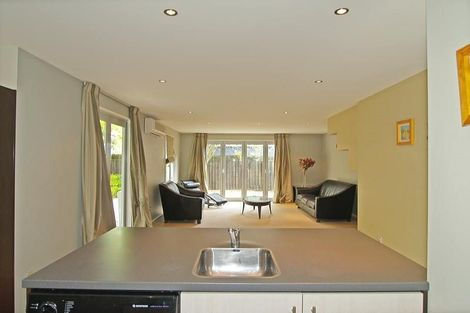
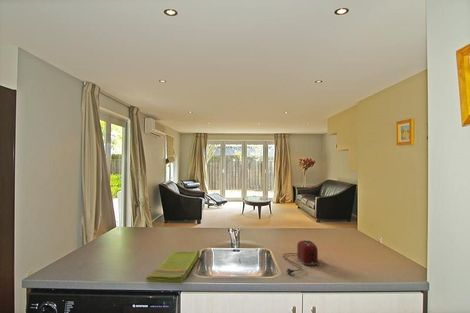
+ toaster (297, 253)
+ dish towel (176, 264)
